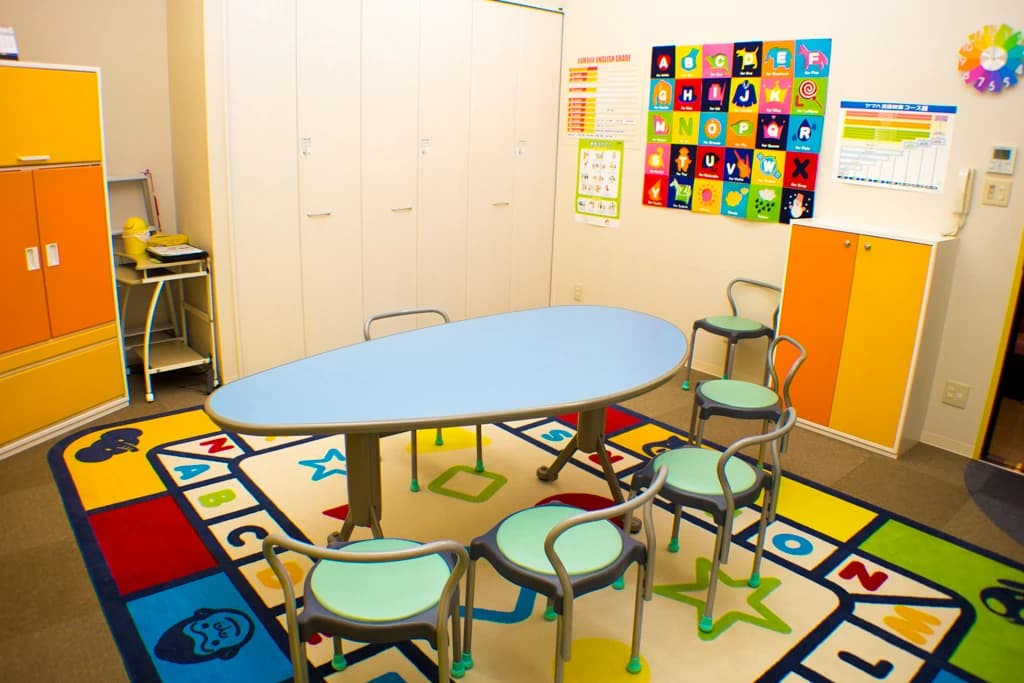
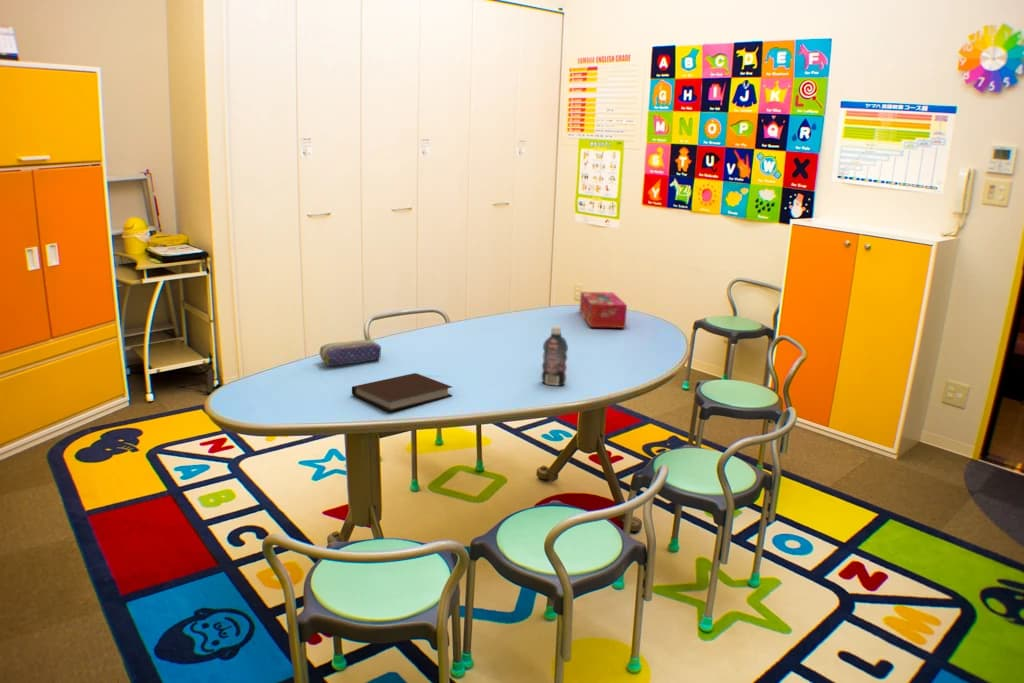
+ notebook (402, 390)
+ pencil case (350, 352)
+ tissue box (602, 309)
+ bottle (554, 355)
